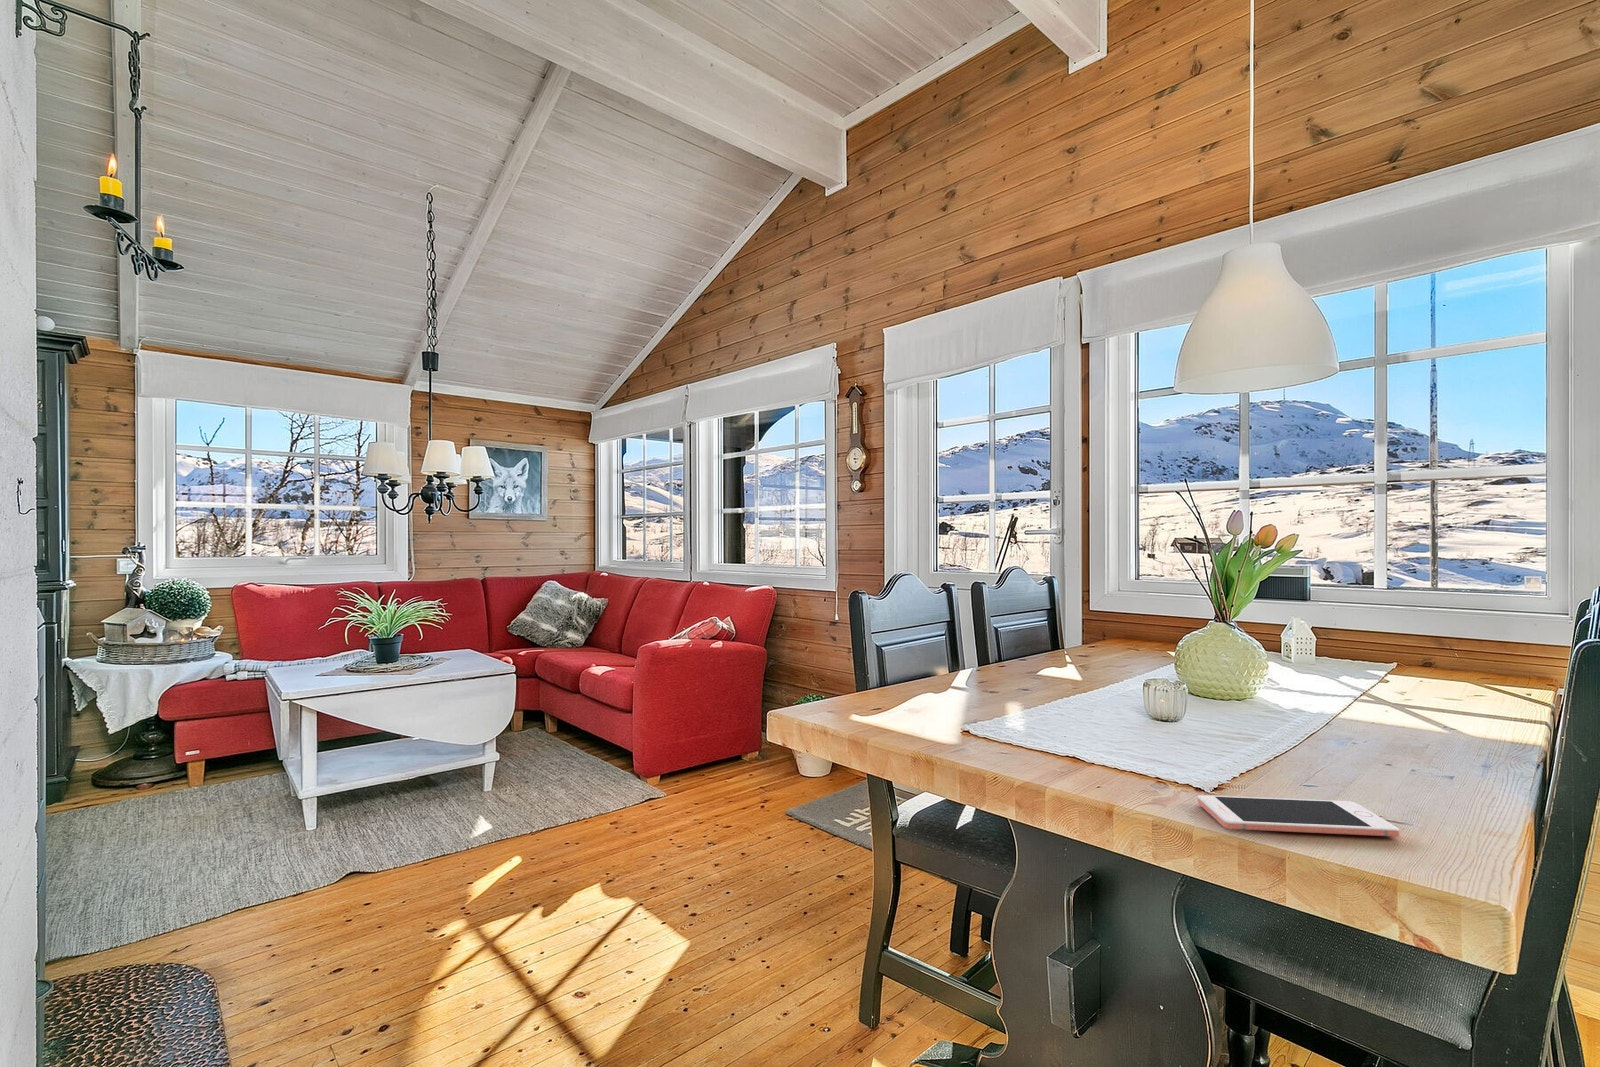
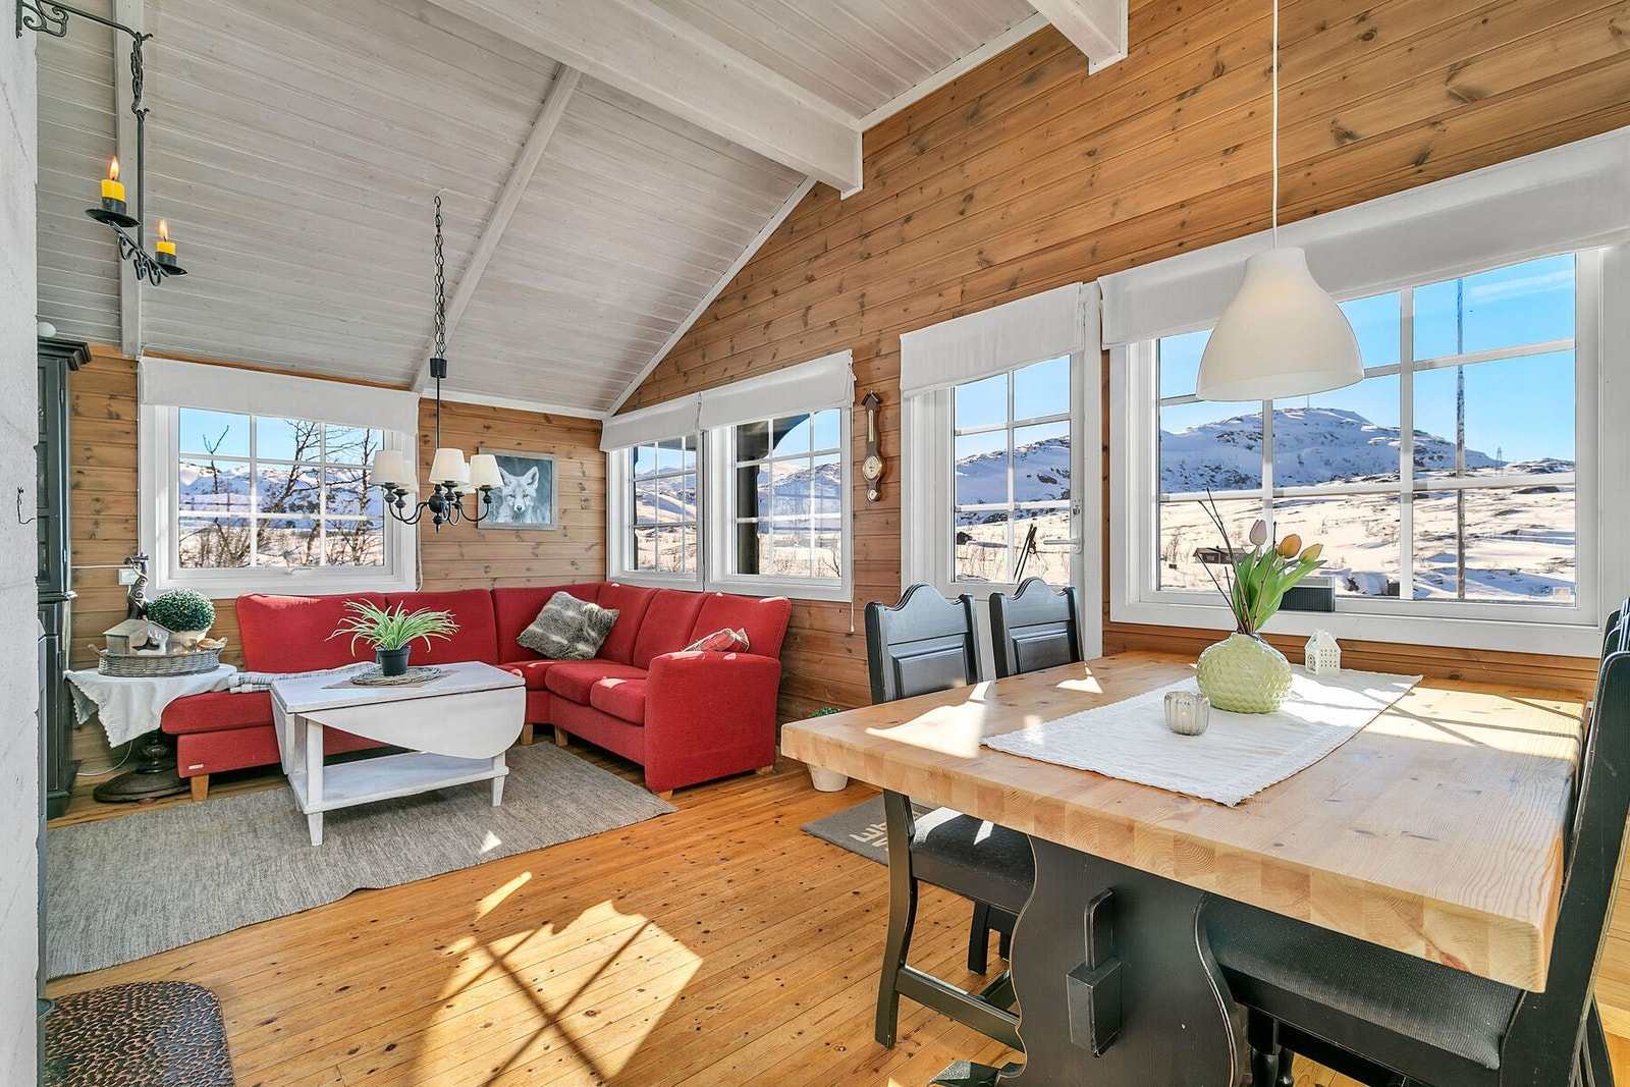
- cell phone (1292, 815)
